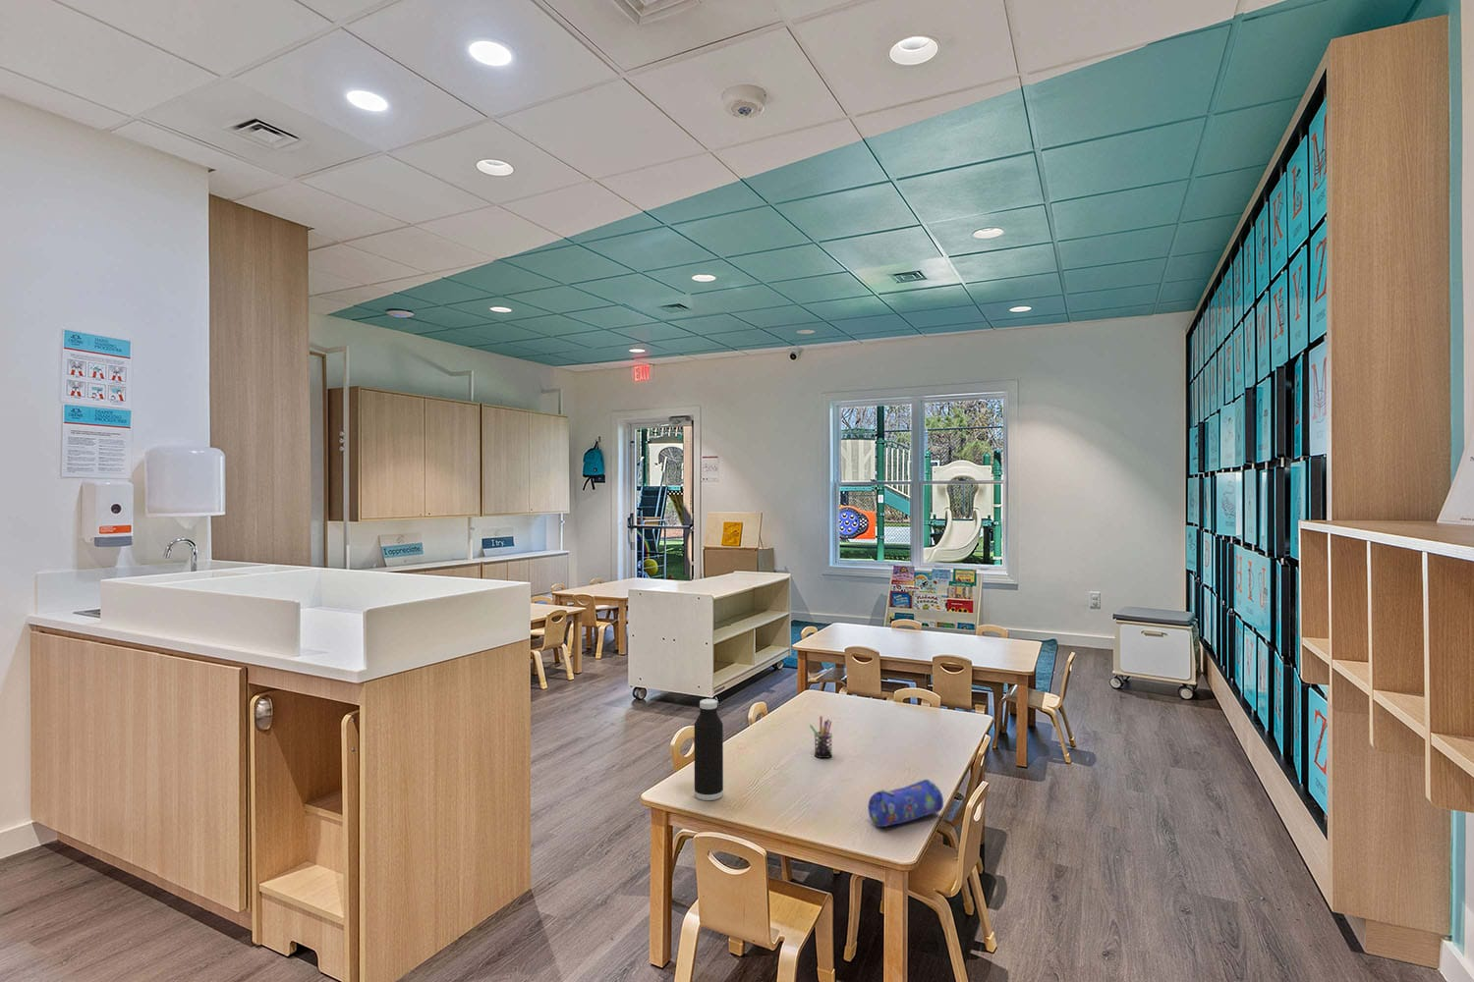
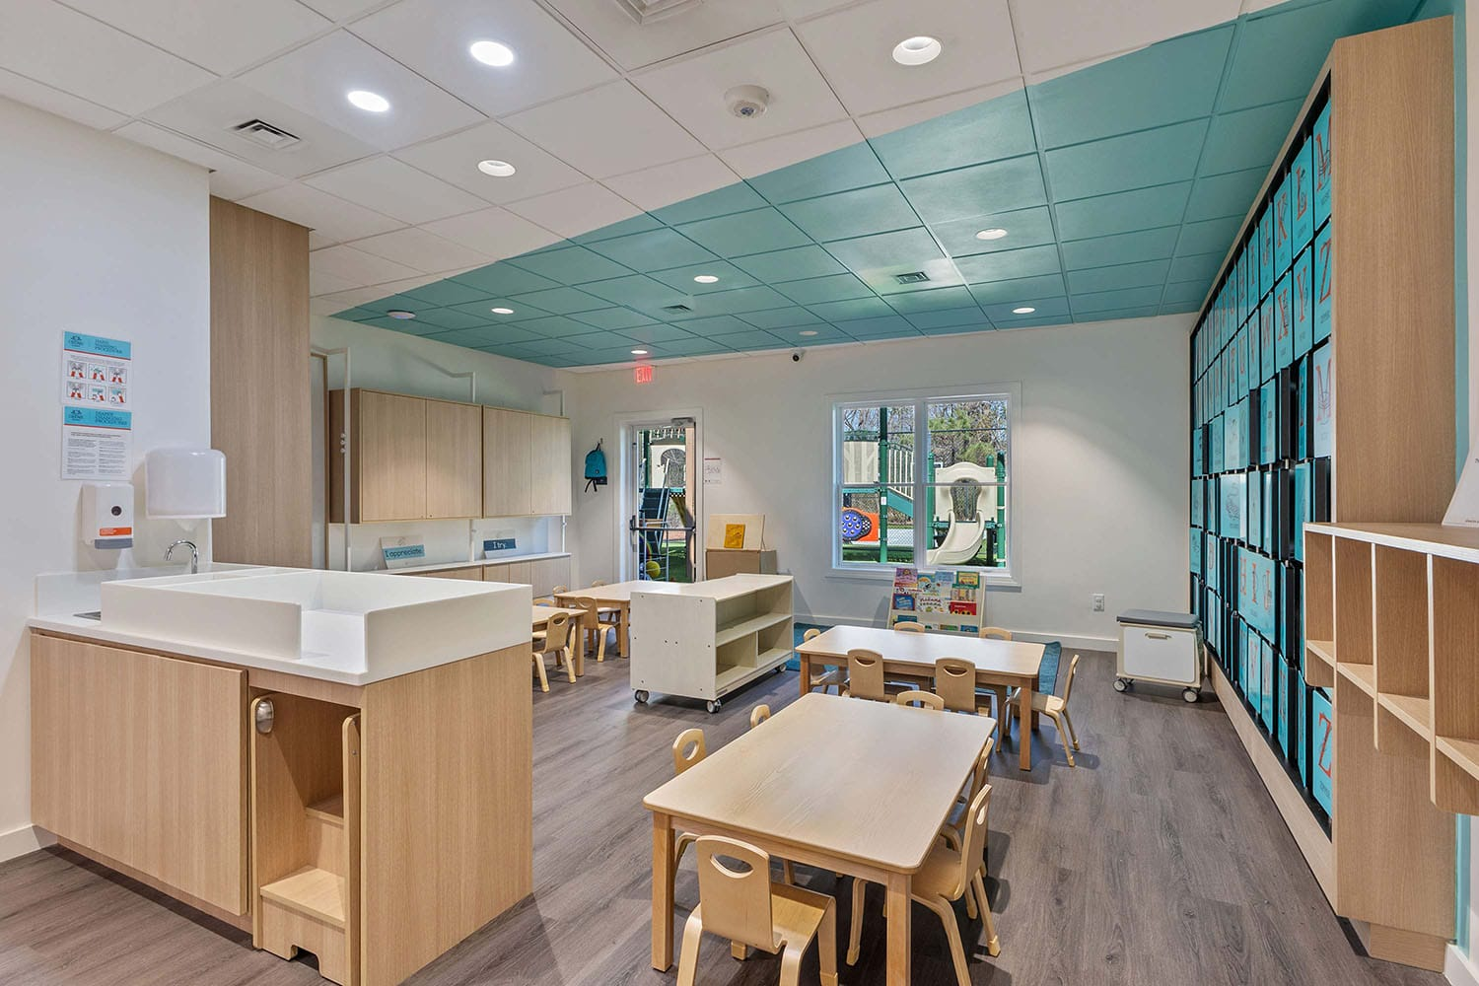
- pencil case (905, 801)
- water bottle (708, 747)
- pen holder (820, 736)
